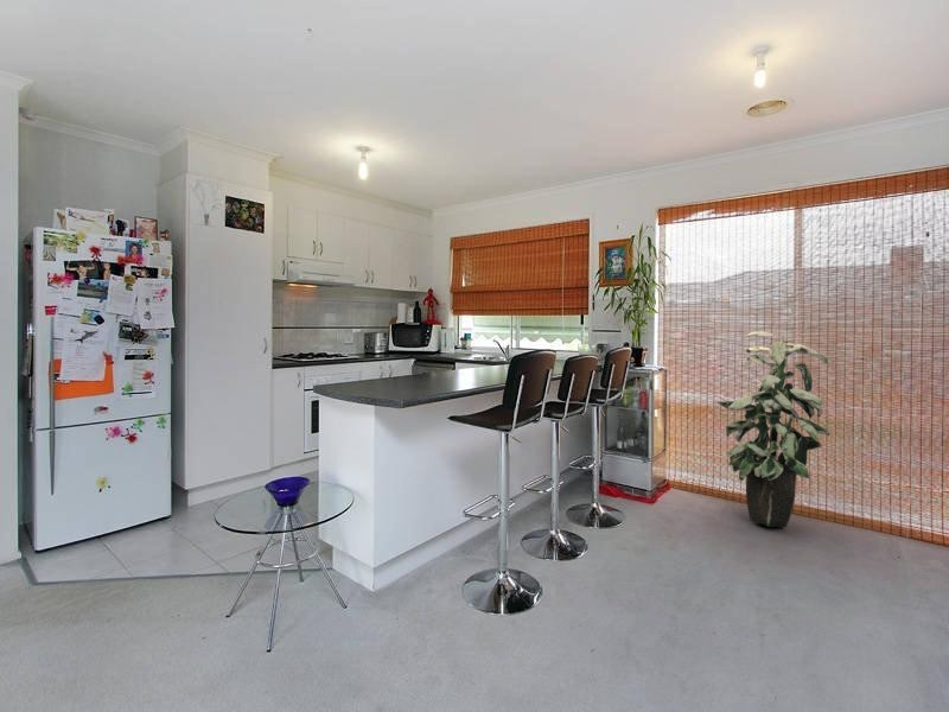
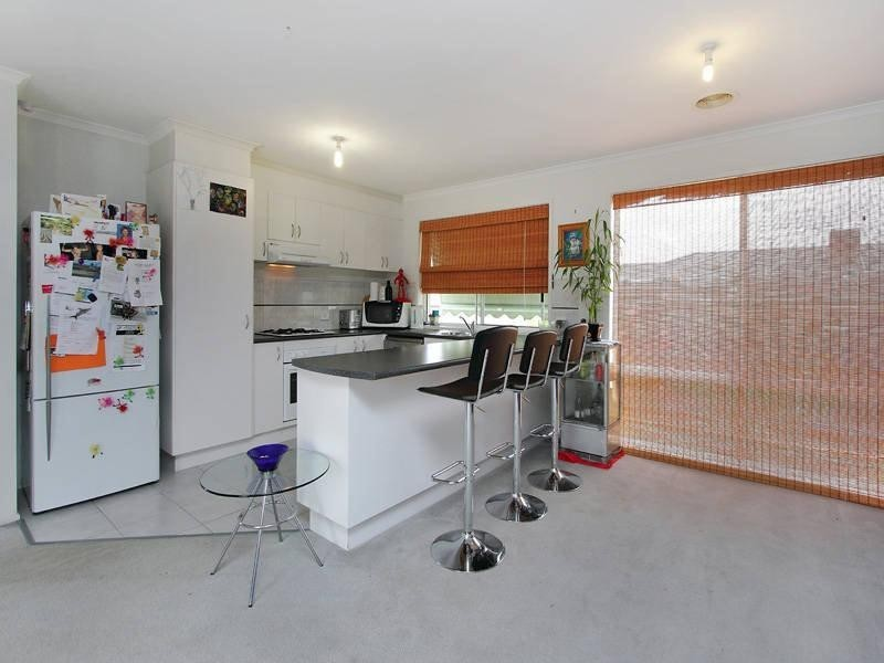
- indoor plant (769, 427)
